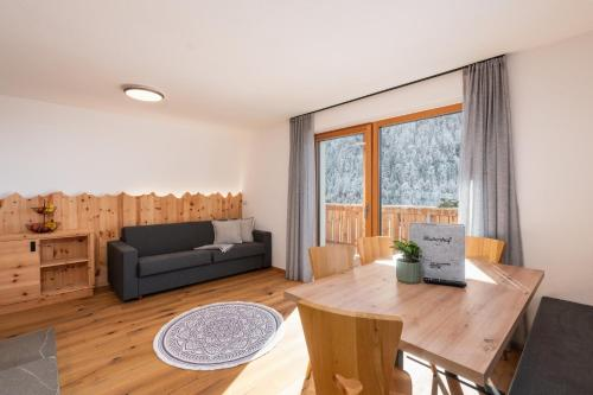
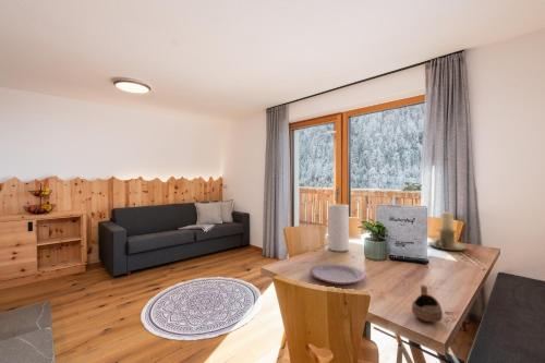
+ candle holder (447, 229)
+ vase (338, 227)
+ cup (427, 303)
+ plate (337, 274)
